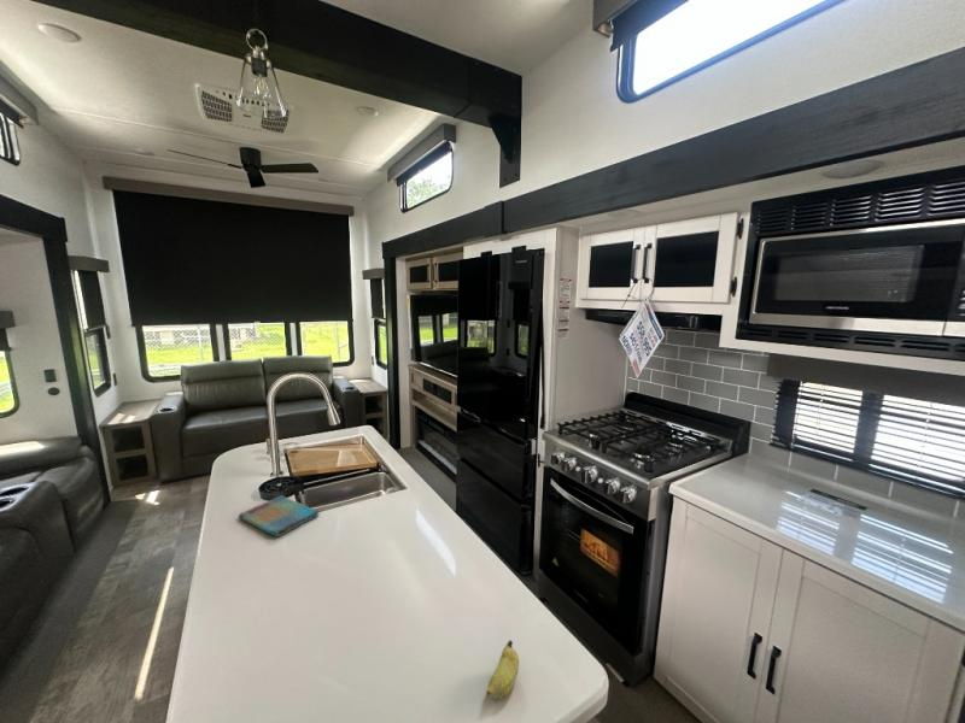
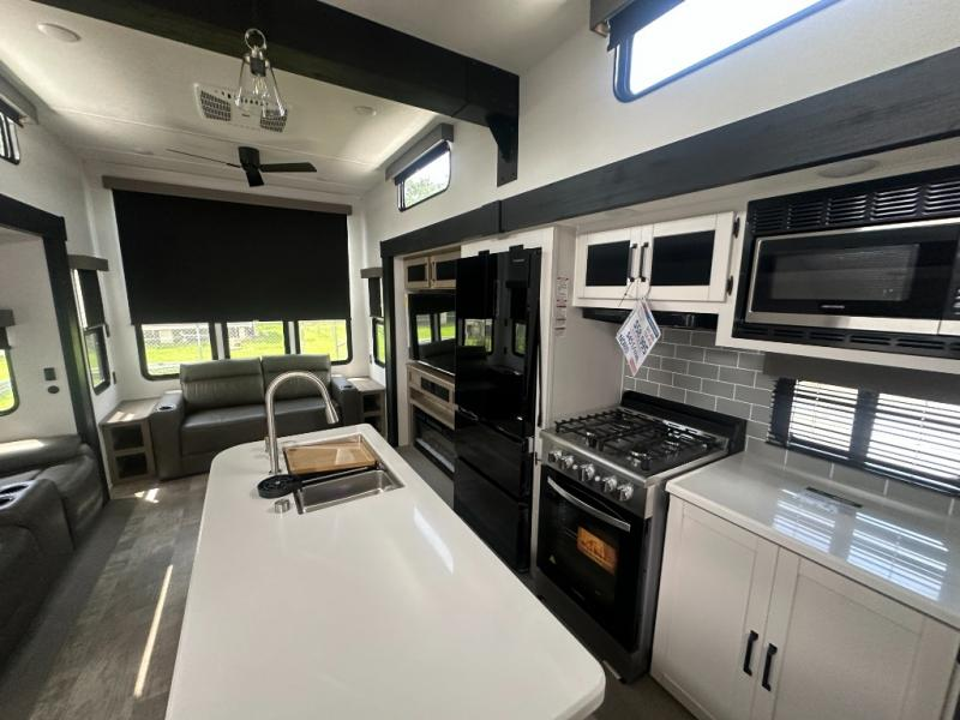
- banana (503, 674)
- dish towel (279, 513)
